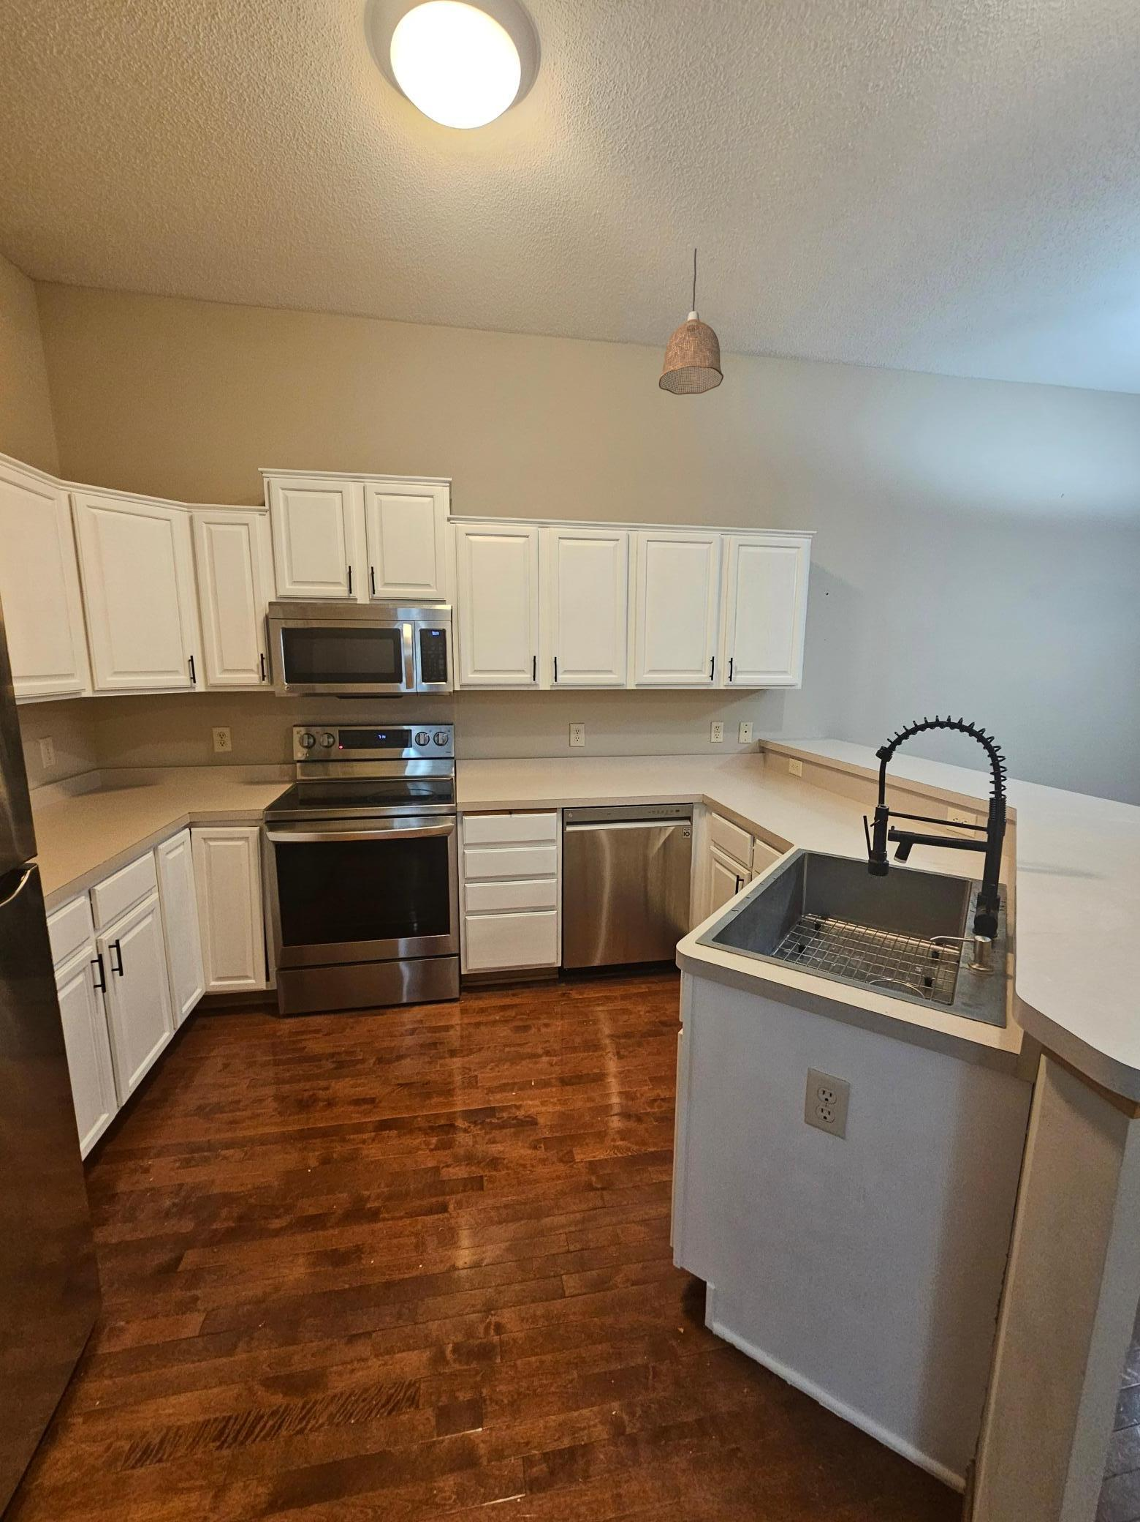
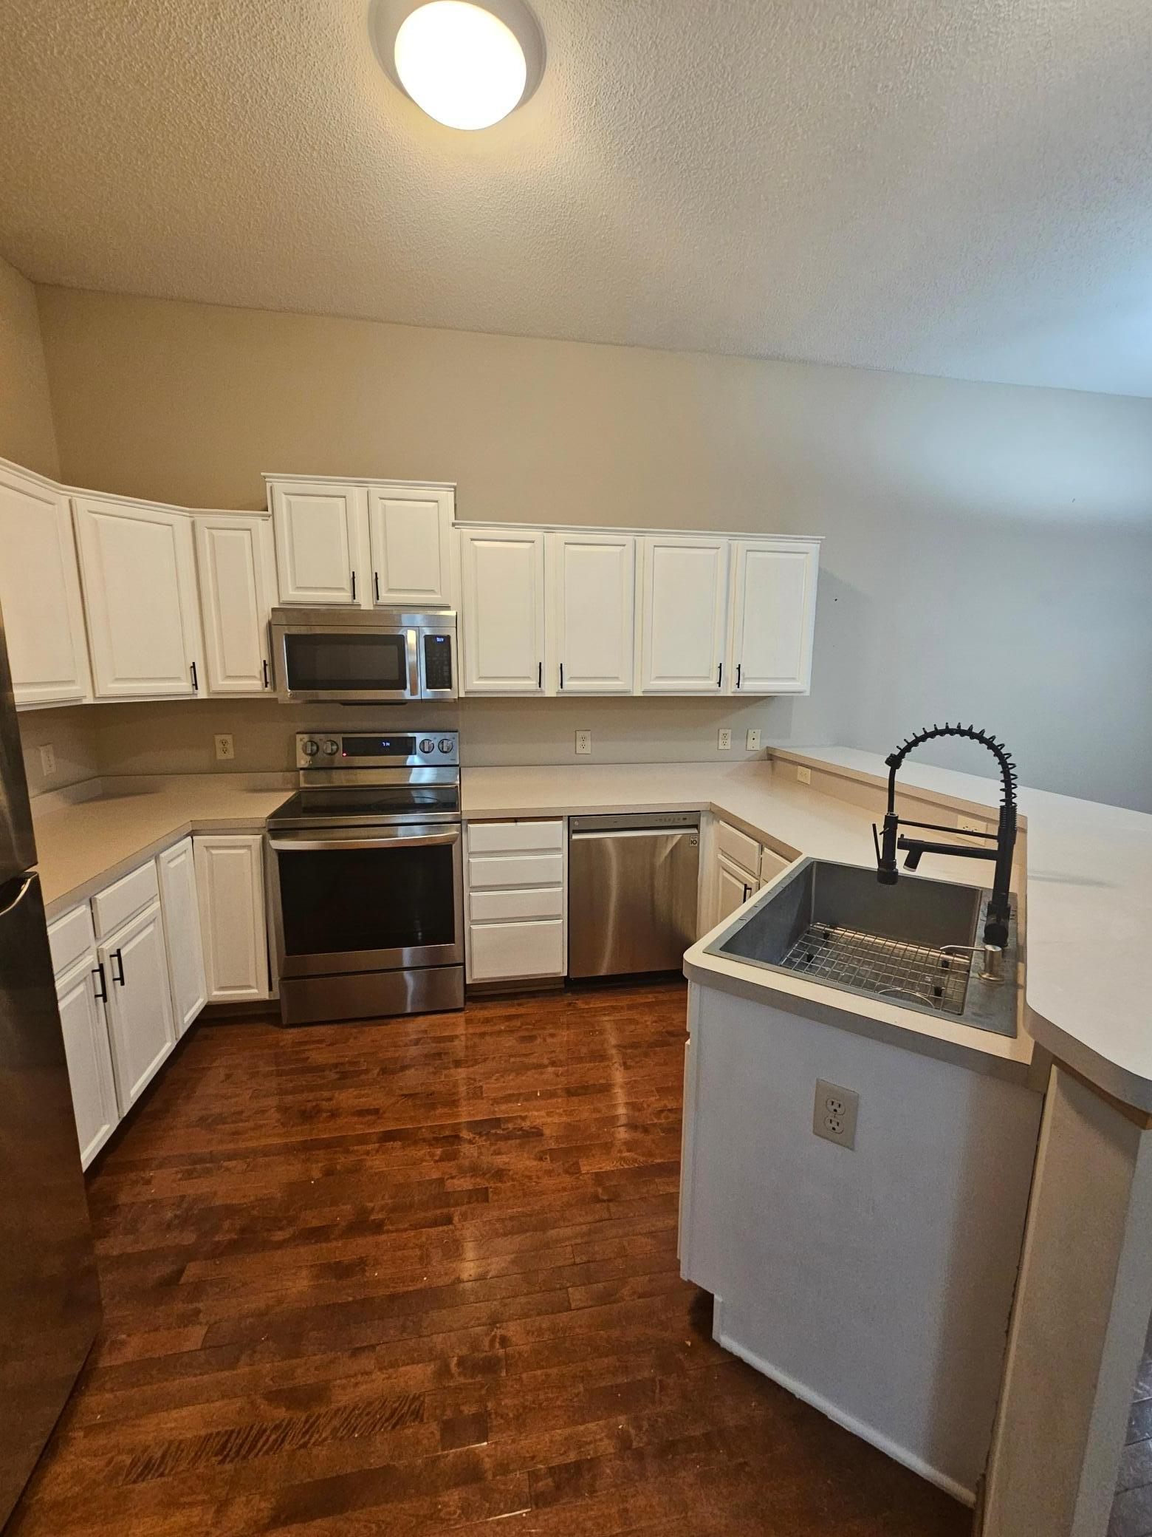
- pendant lamp (693, 316)
